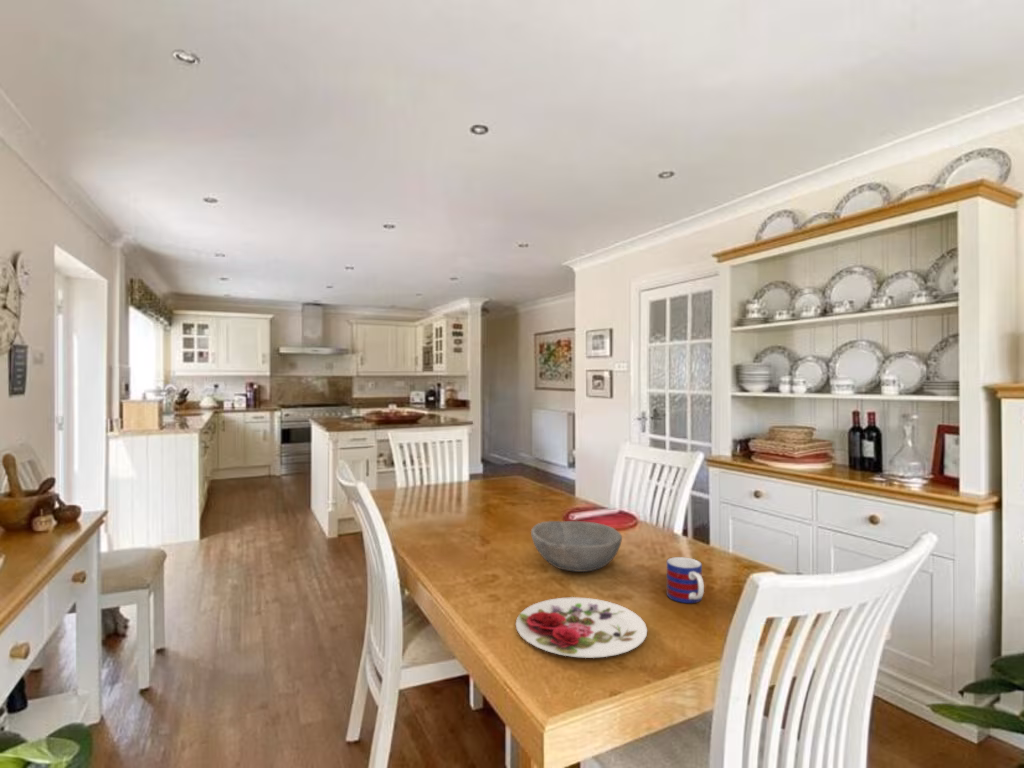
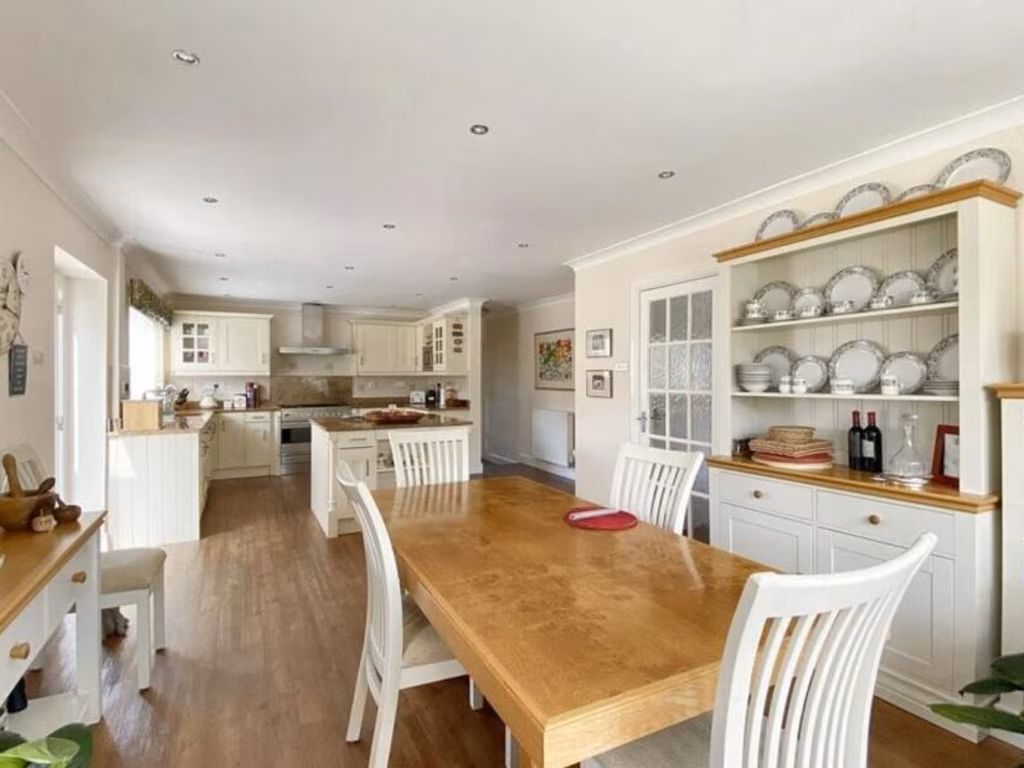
- bowl (575, 547)
- plate (580, 623)
- mug (688, 582)
